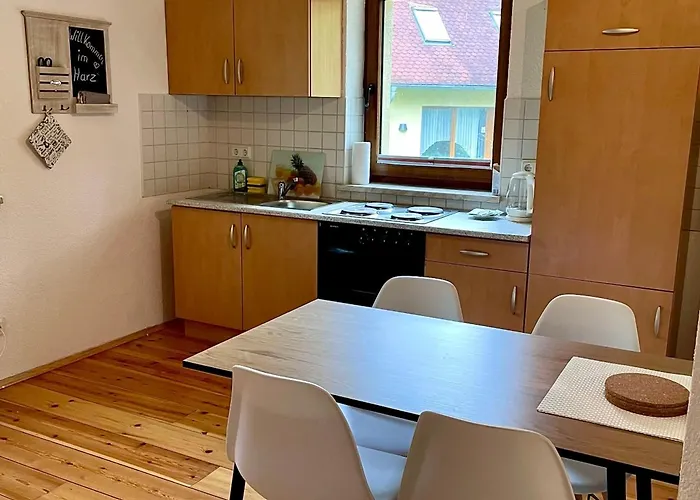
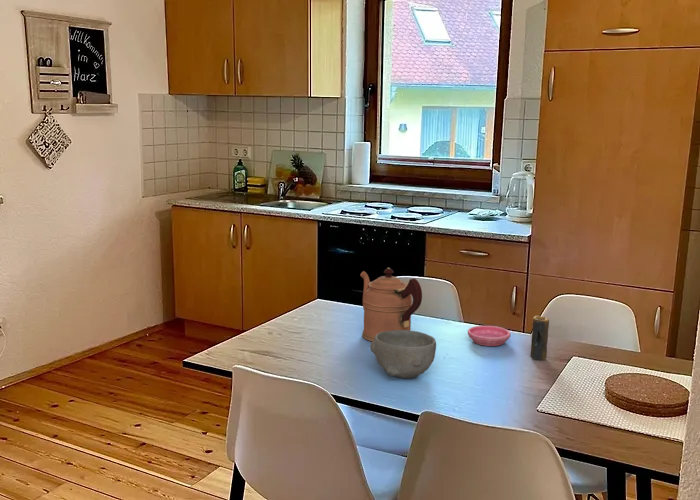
+ saucer (488, 336)
+ bowl (403, 355)
+ candle (539, 337)
+ coffeepot (388, 302)
